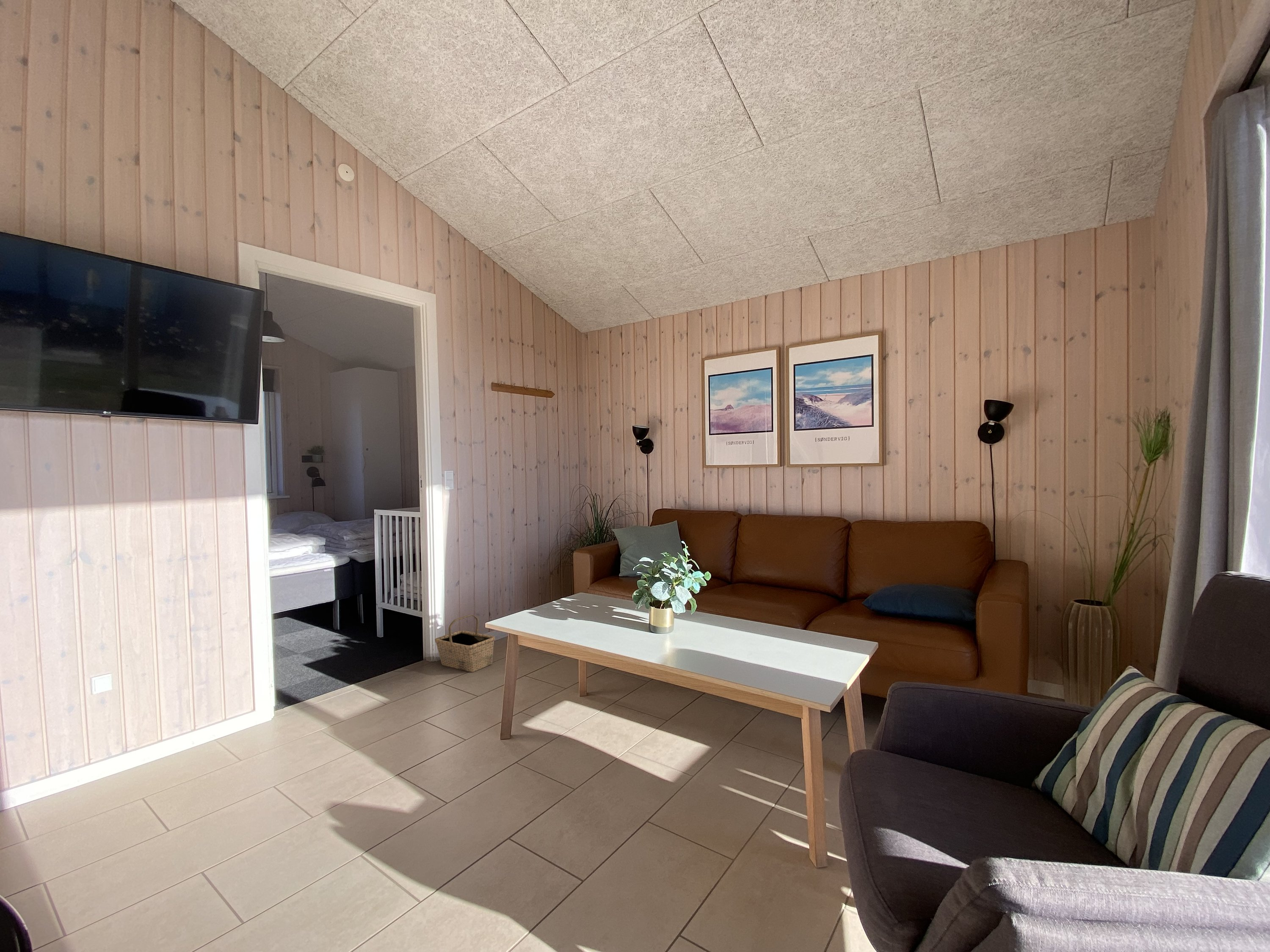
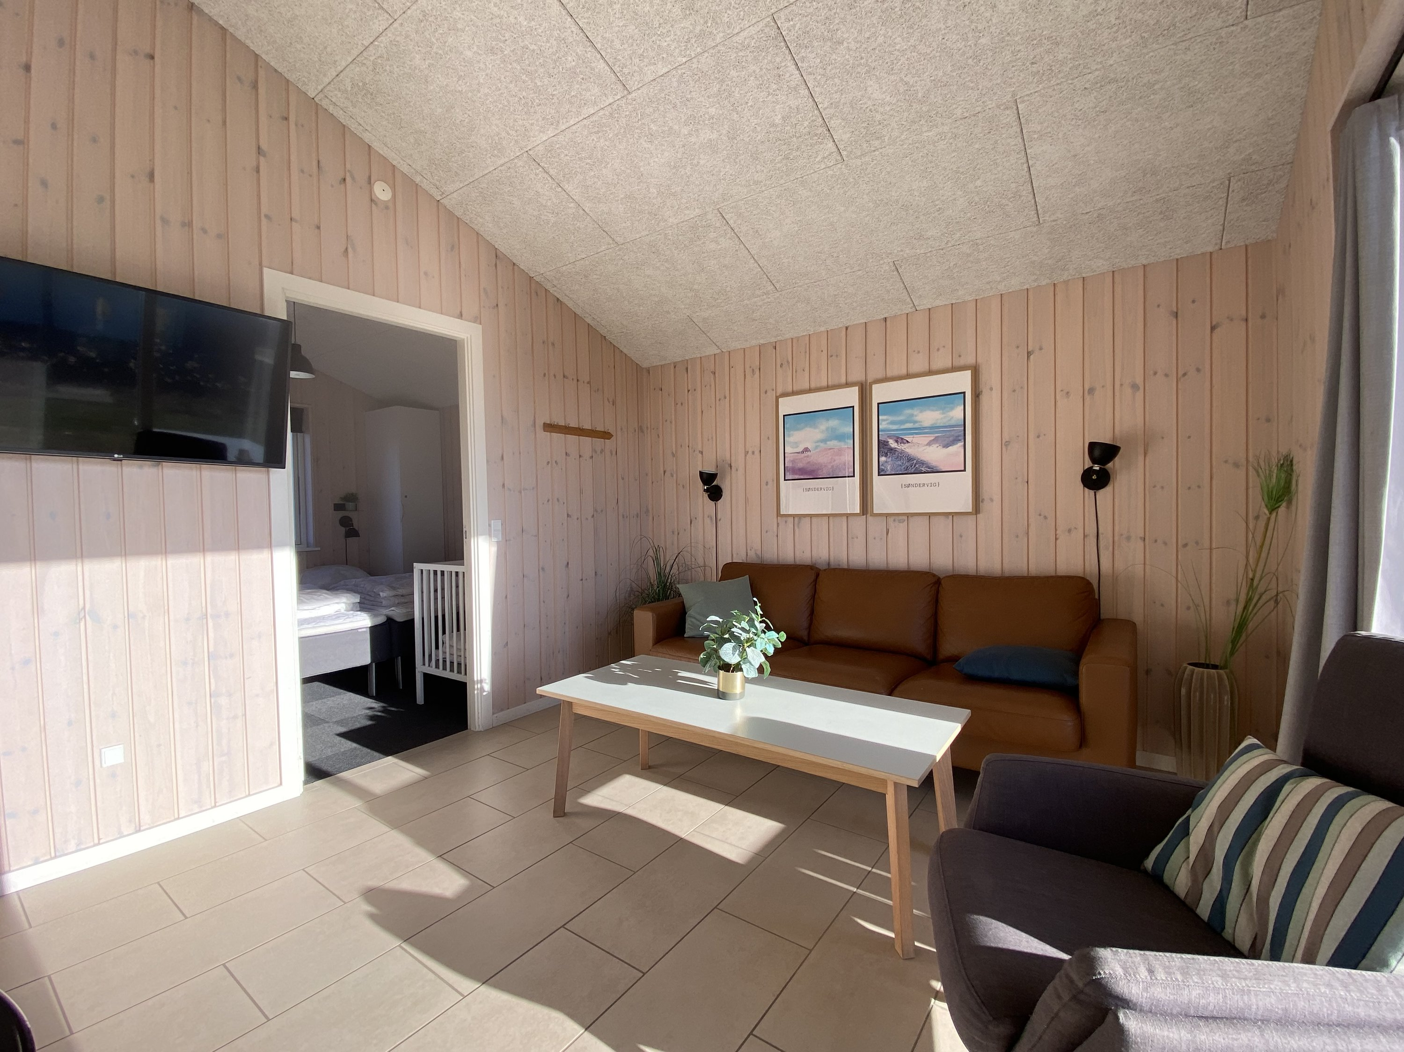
- basket (465, 641)
